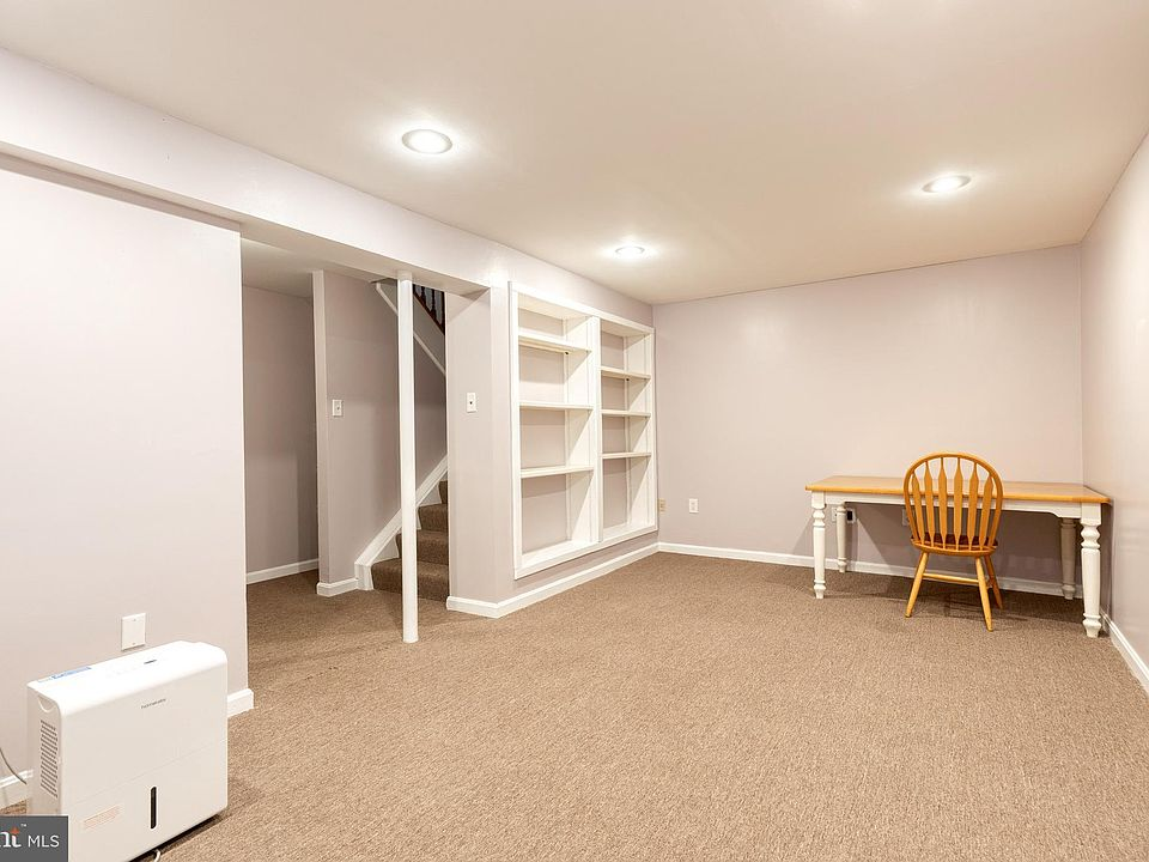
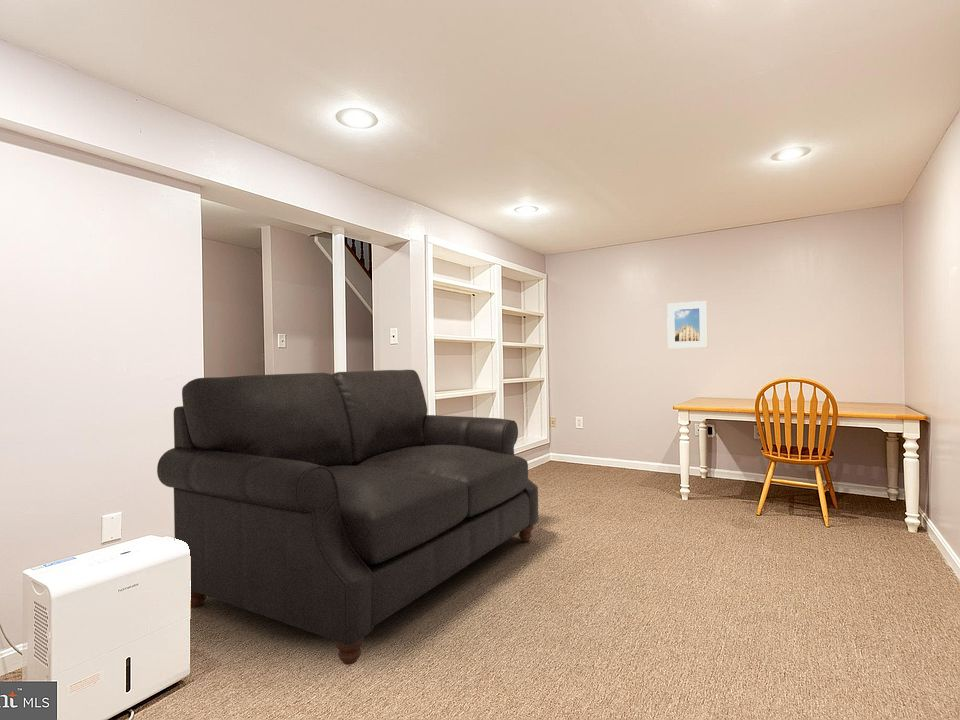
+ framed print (687, 325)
+ sofa (382, 470)
